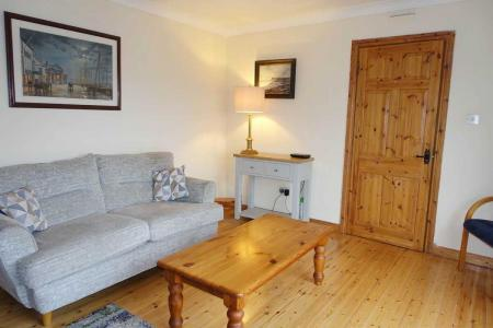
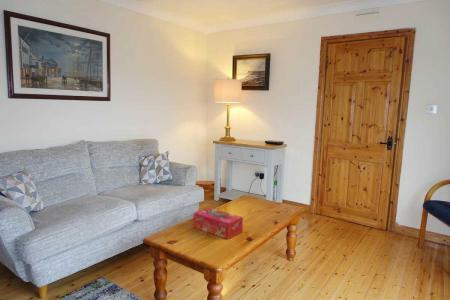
+ tissue box (217, 222)
